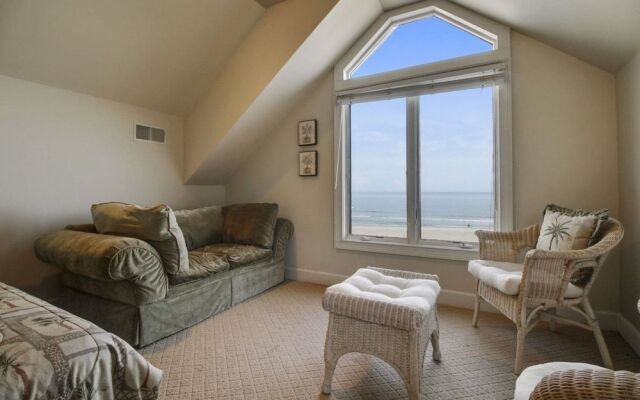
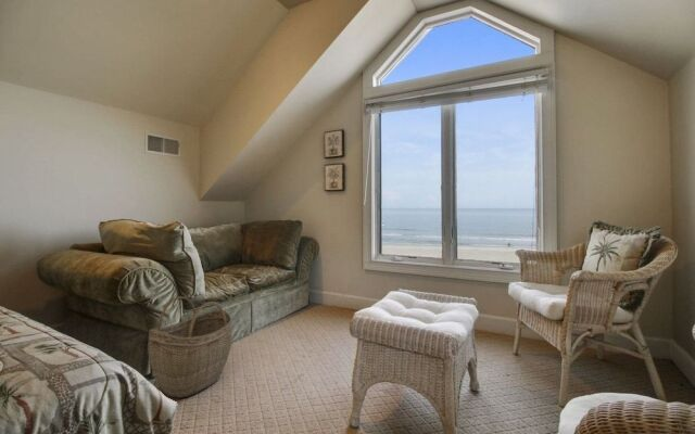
+ woven basket (192, 341)
